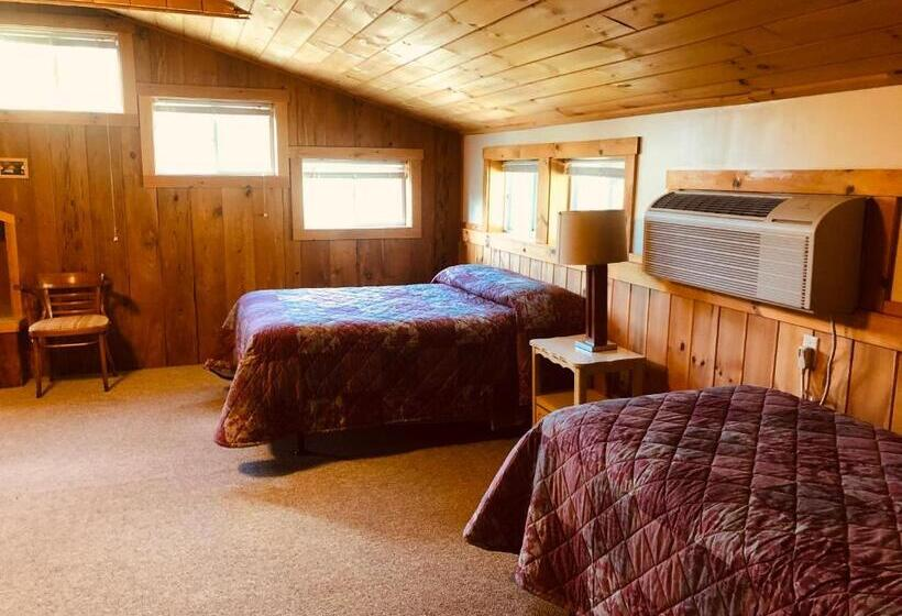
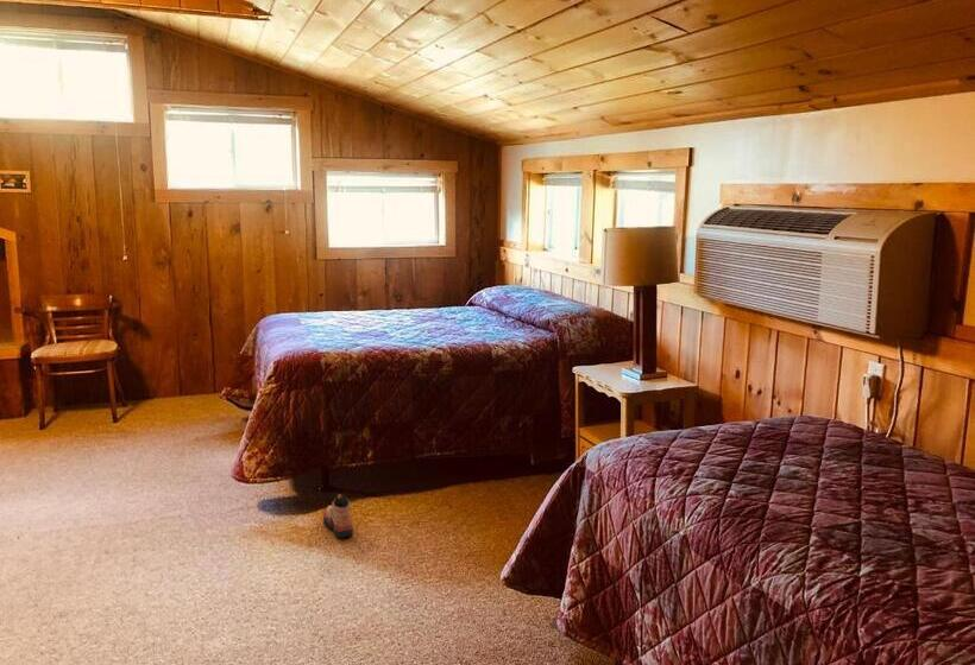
+ shoe (338, 509)
